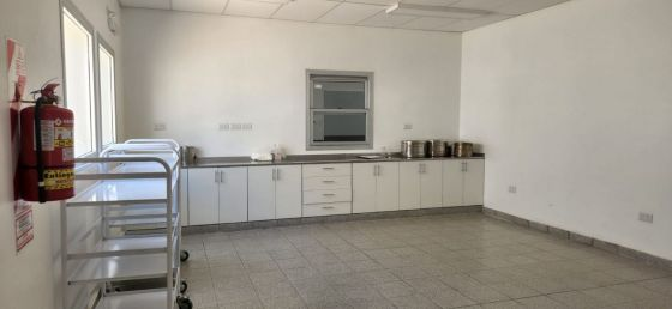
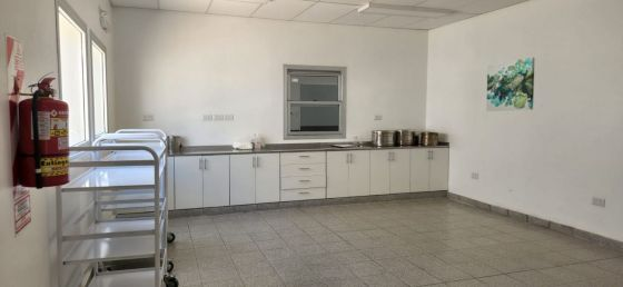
+ wall art (508, 86)
